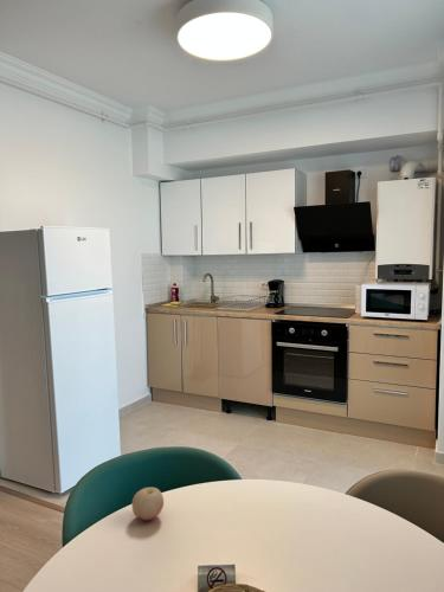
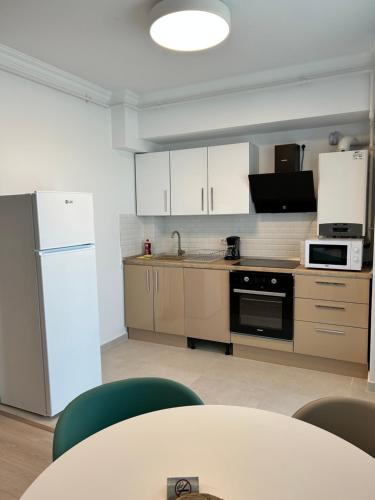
- fruit (148, 503)
